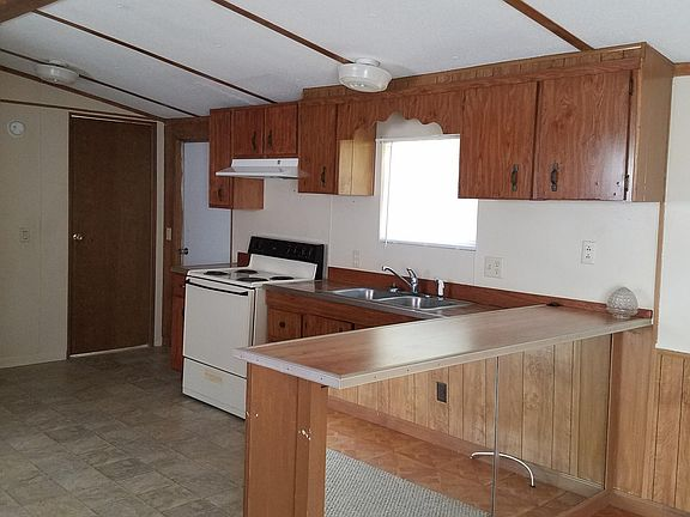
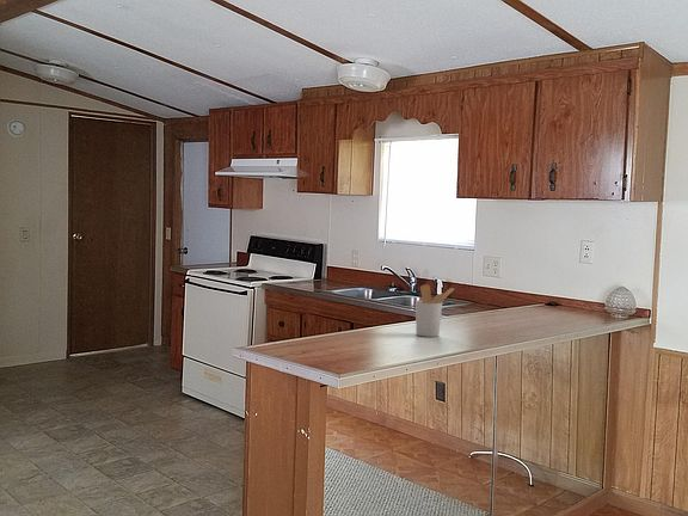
+ utensil holder (435, 309)
